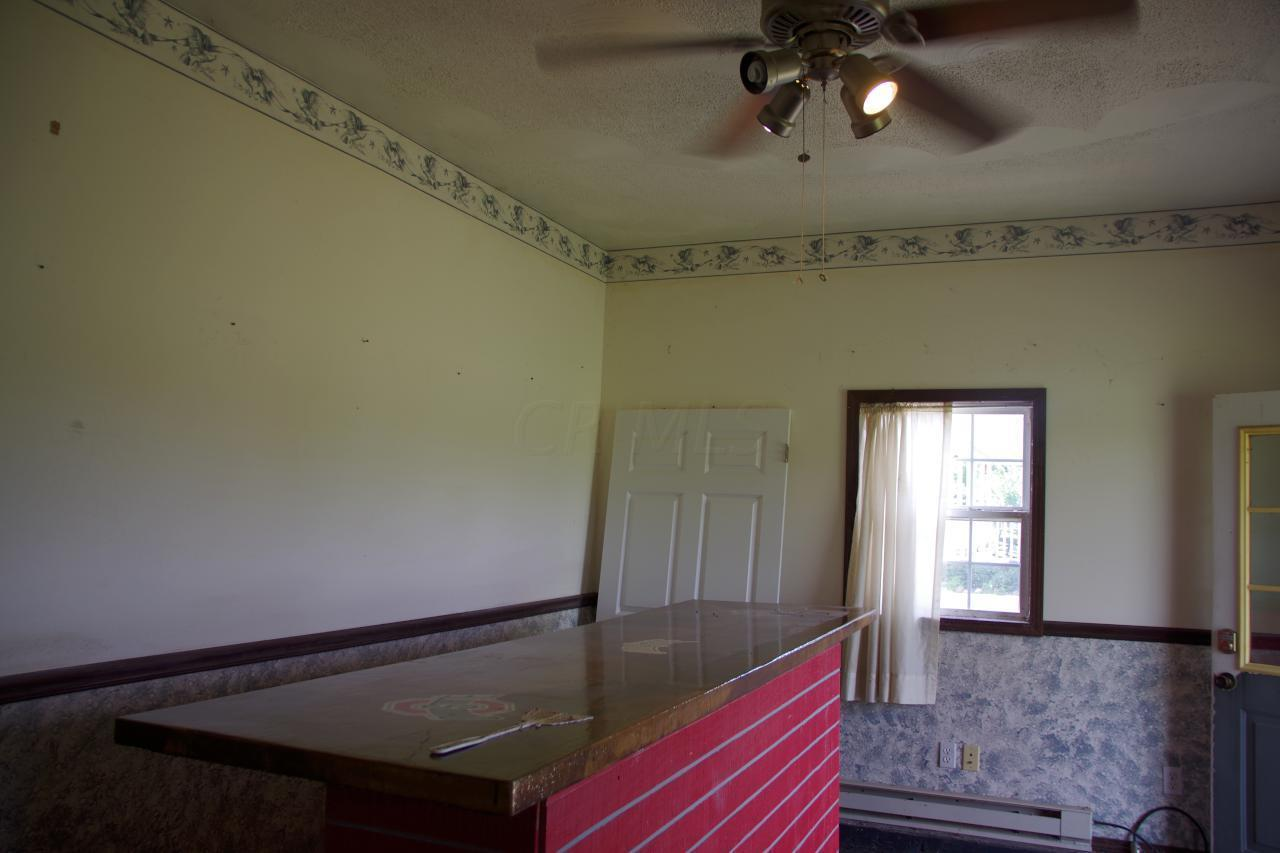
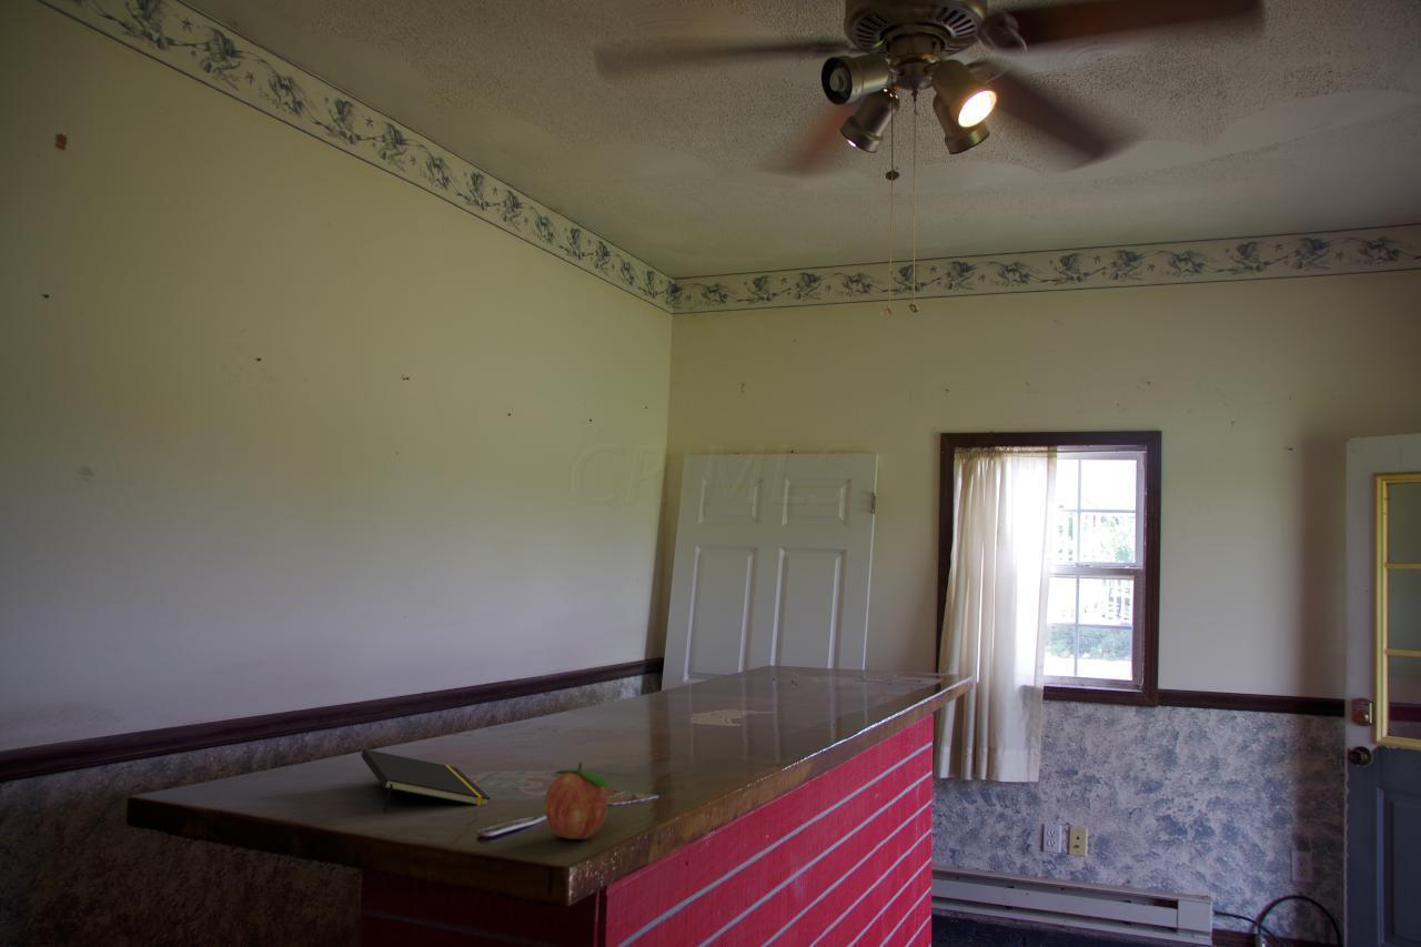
+ fruit (575, 799)
+ notepad (423, 776)
